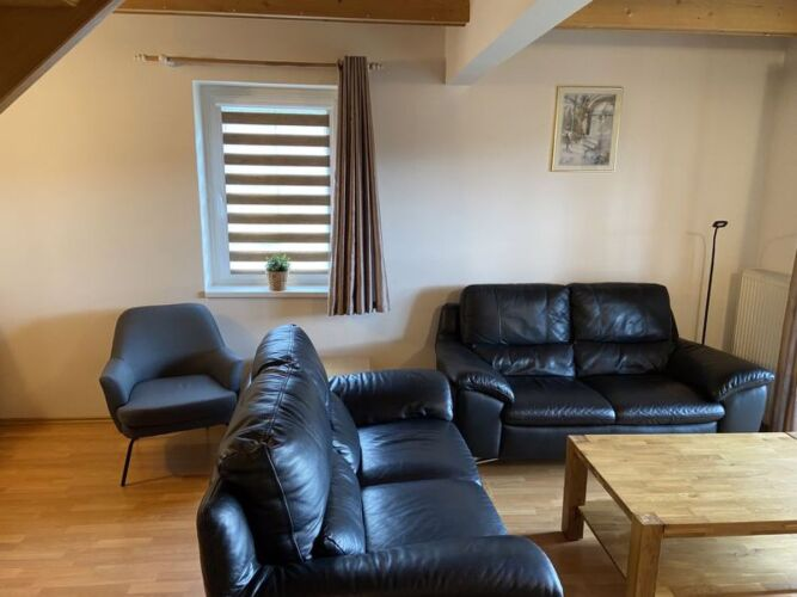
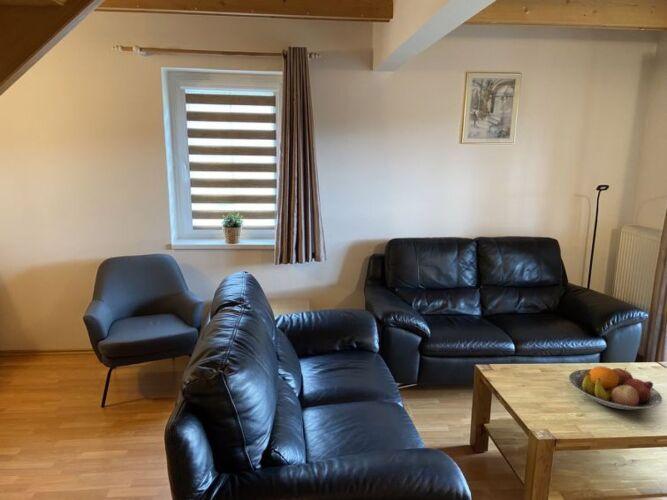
+ fruit bowl (613, 383)
